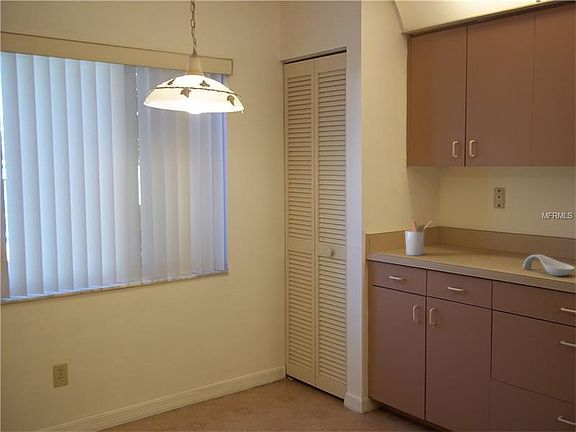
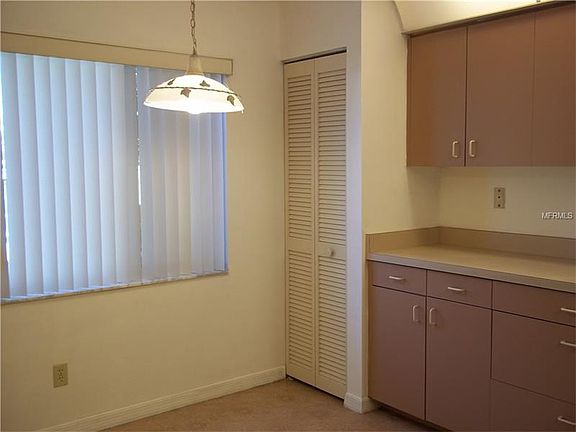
- utensil holder (419, 236)
- spoon rest (547, 264)
